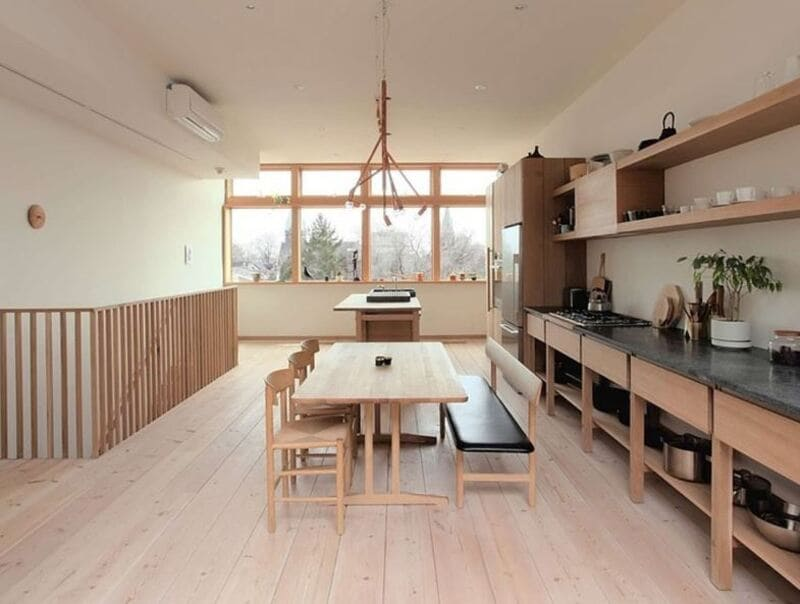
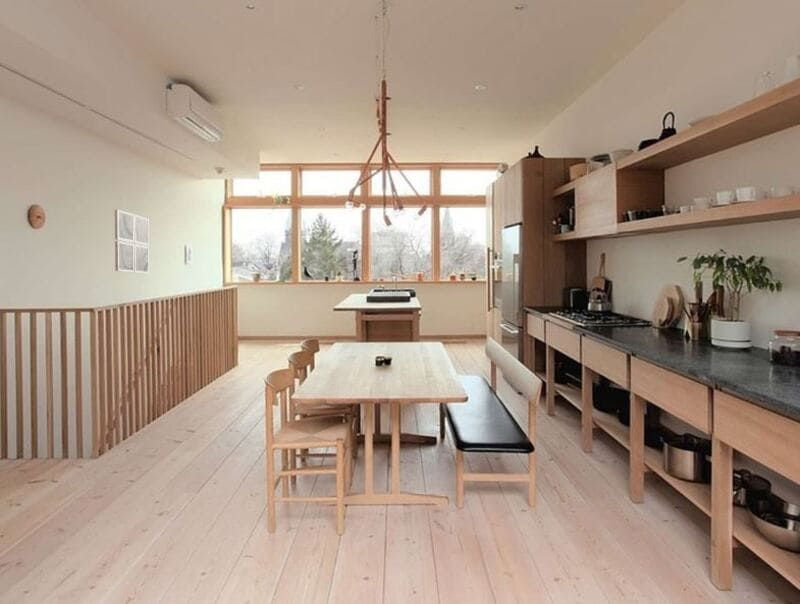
+ wall art (132, 242)
